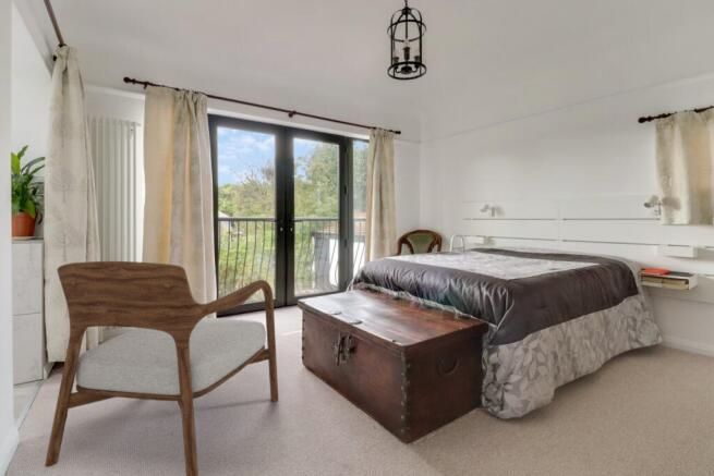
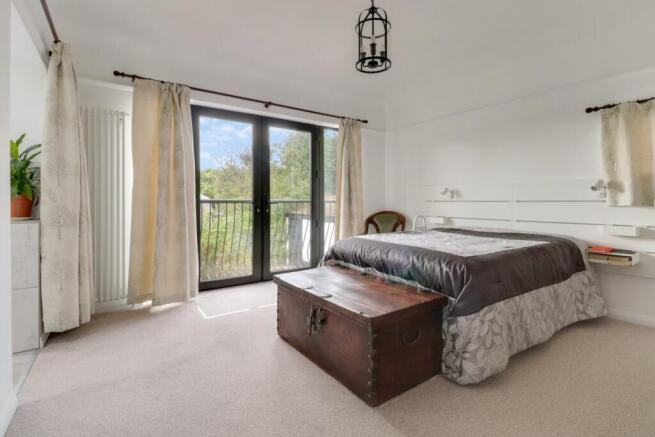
- armchair (176, 341)
